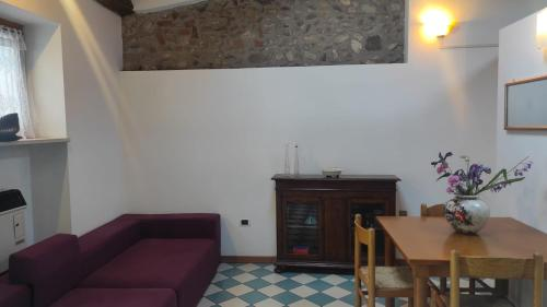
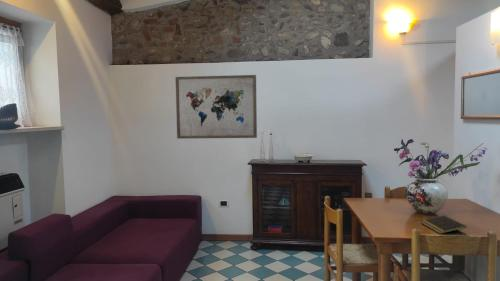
+ wall art (216, 107)
+ notepad (442, 224)
